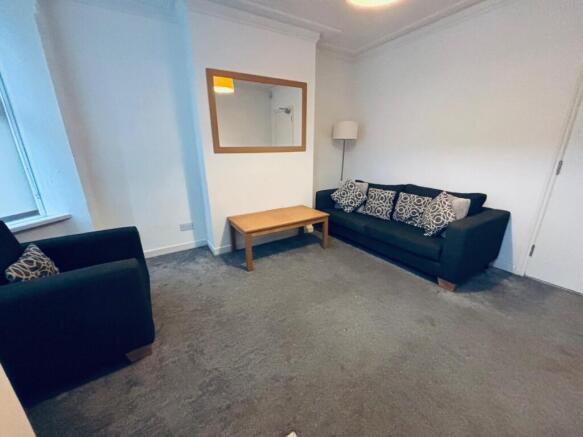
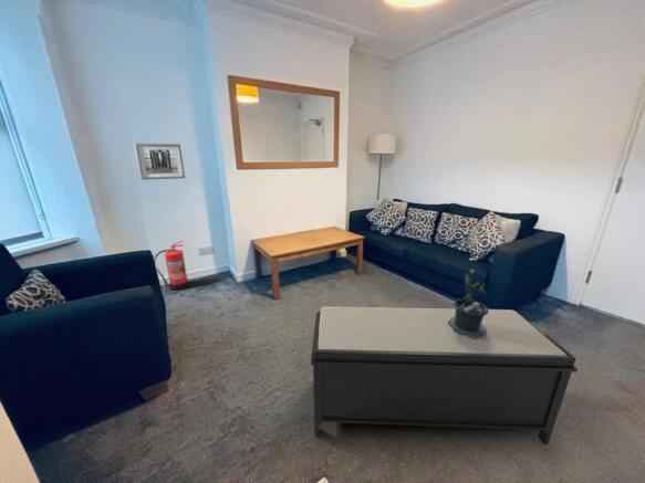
+ potted plant (472, 300)
+ bench (422, 368)
+ wall art (160, 161)
+ fire extinguisher (170, 265)
